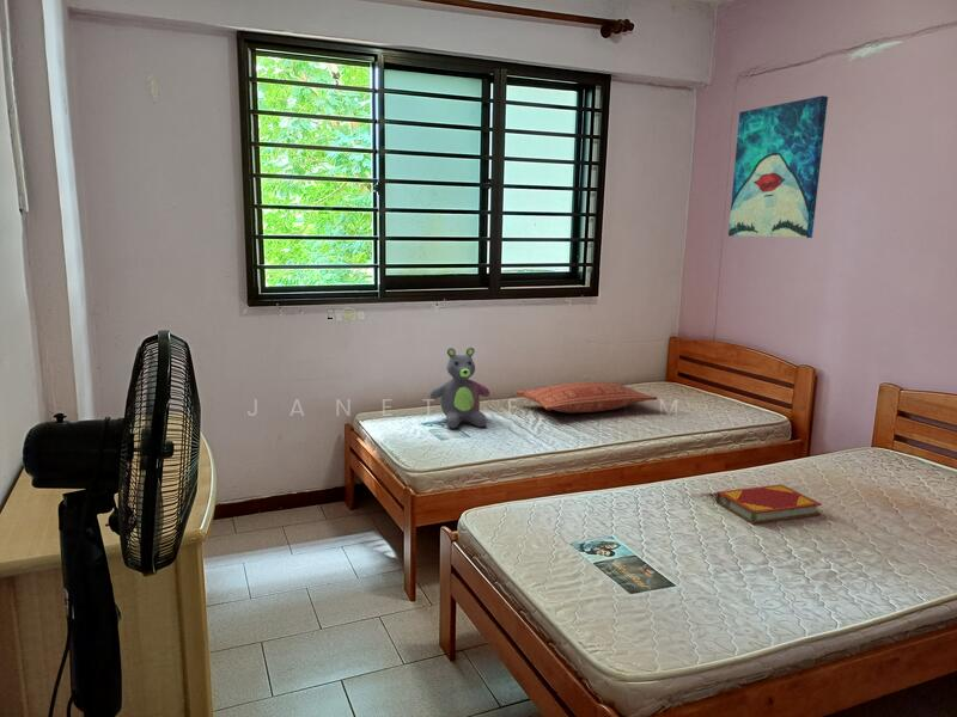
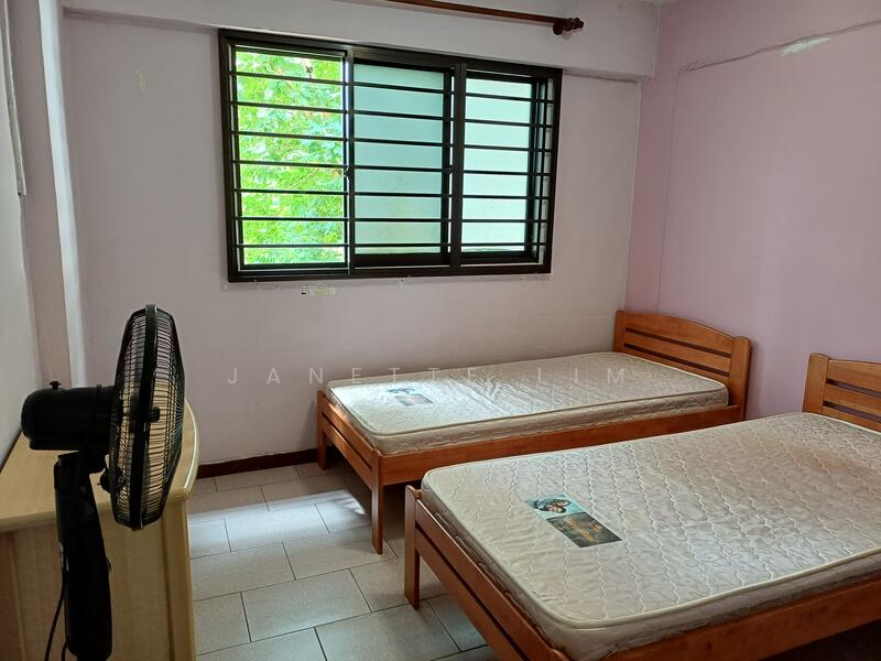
- pillow (585, 397)
- stuffed bear (463, 386)
- hardback book (767, 502)
- wall art (774, 171)
